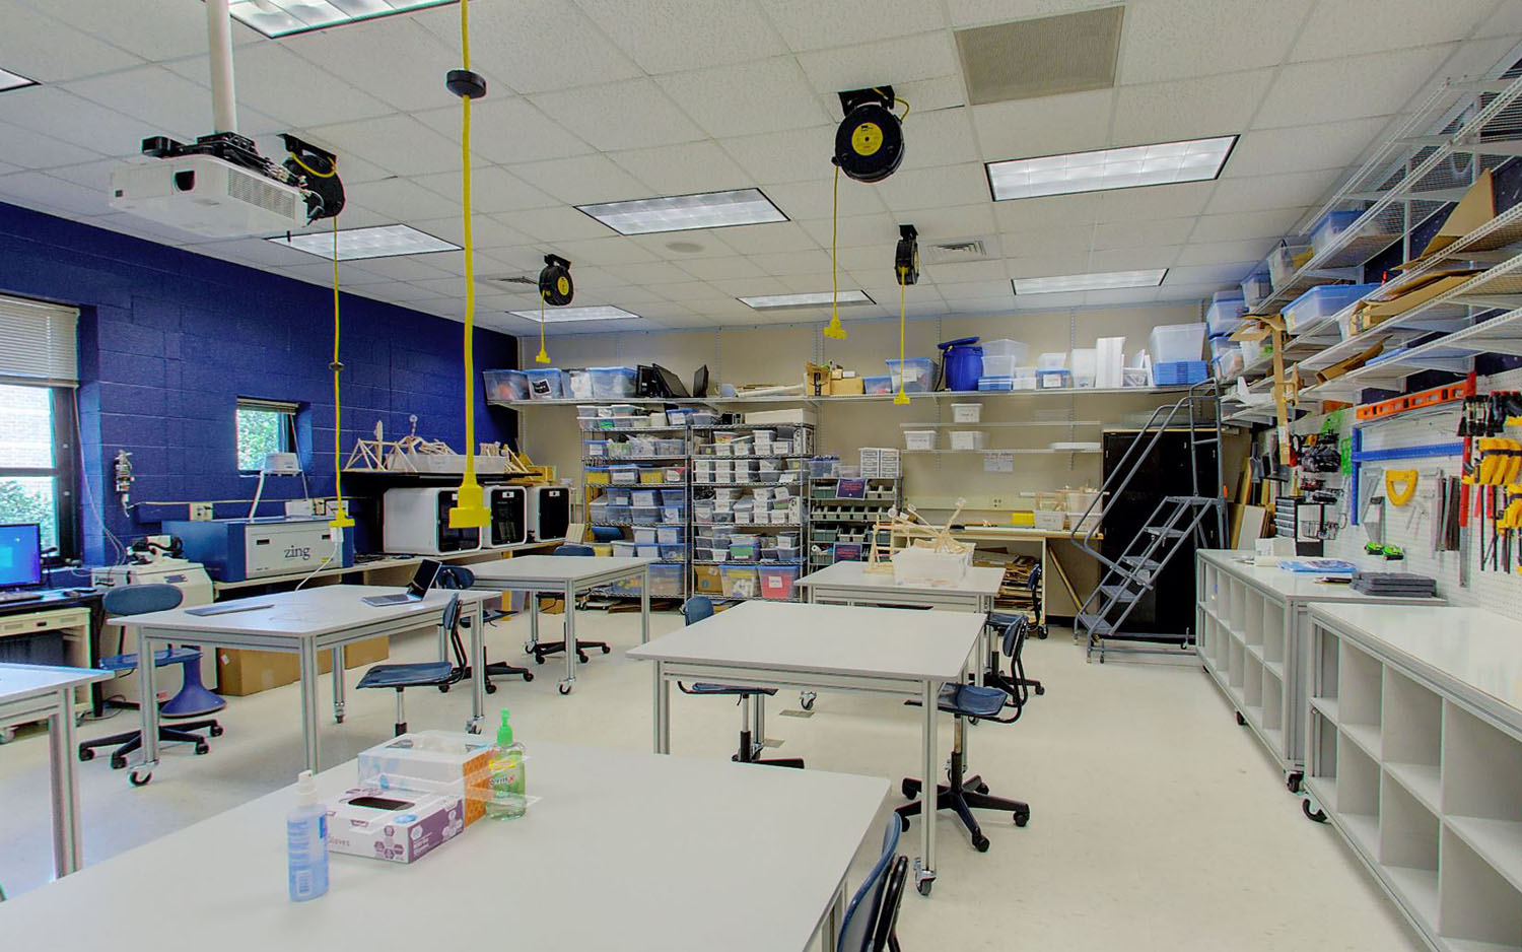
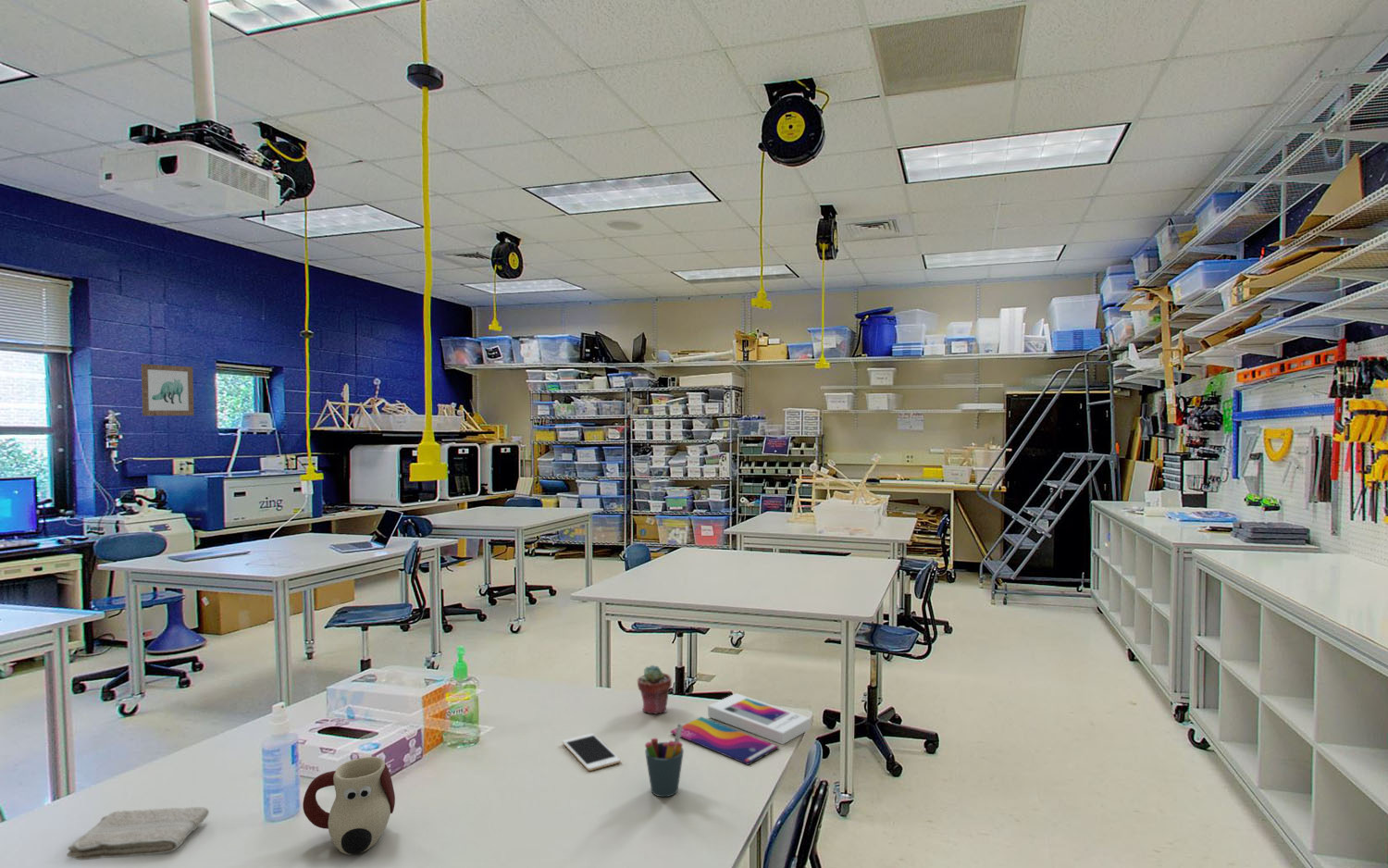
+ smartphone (741, 725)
+ potted succulent (654, 687)
+ mug (347, 807)
+ wall art (167, 391)
+ washcloth (141, 830)
+ cell phone (590, 750)
+ pen holder (664, 760)
